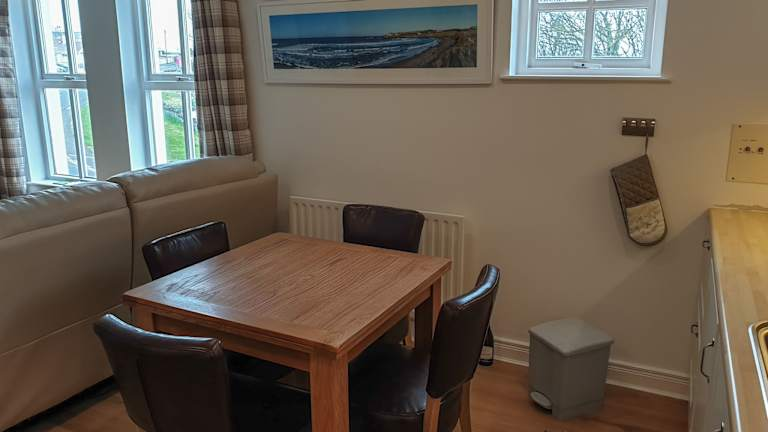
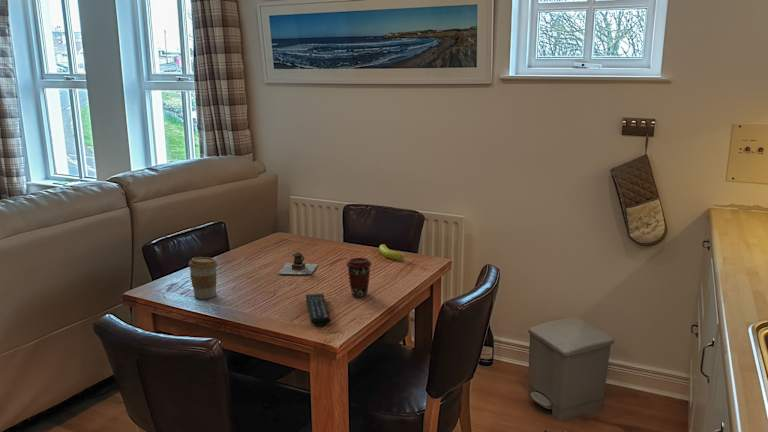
+ remote control (317, 308)
+ coffee cup (204, 276)
+ teapot (298, 260)
+ coffee cup (359, 277)
+ banana (389, 251)
